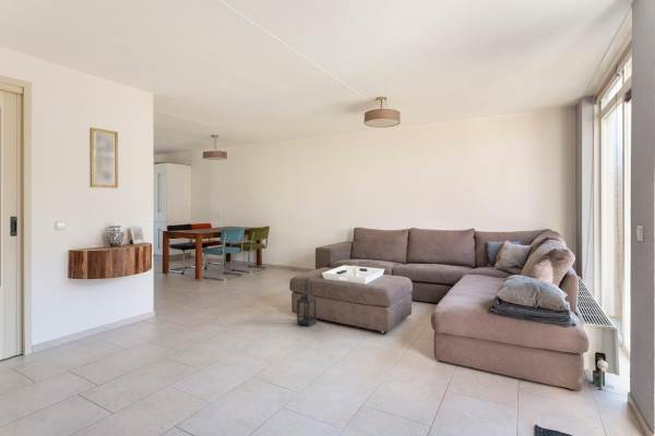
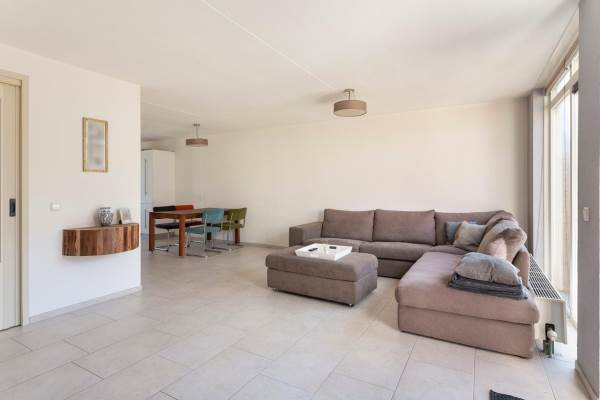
- lantern (307, 300)
